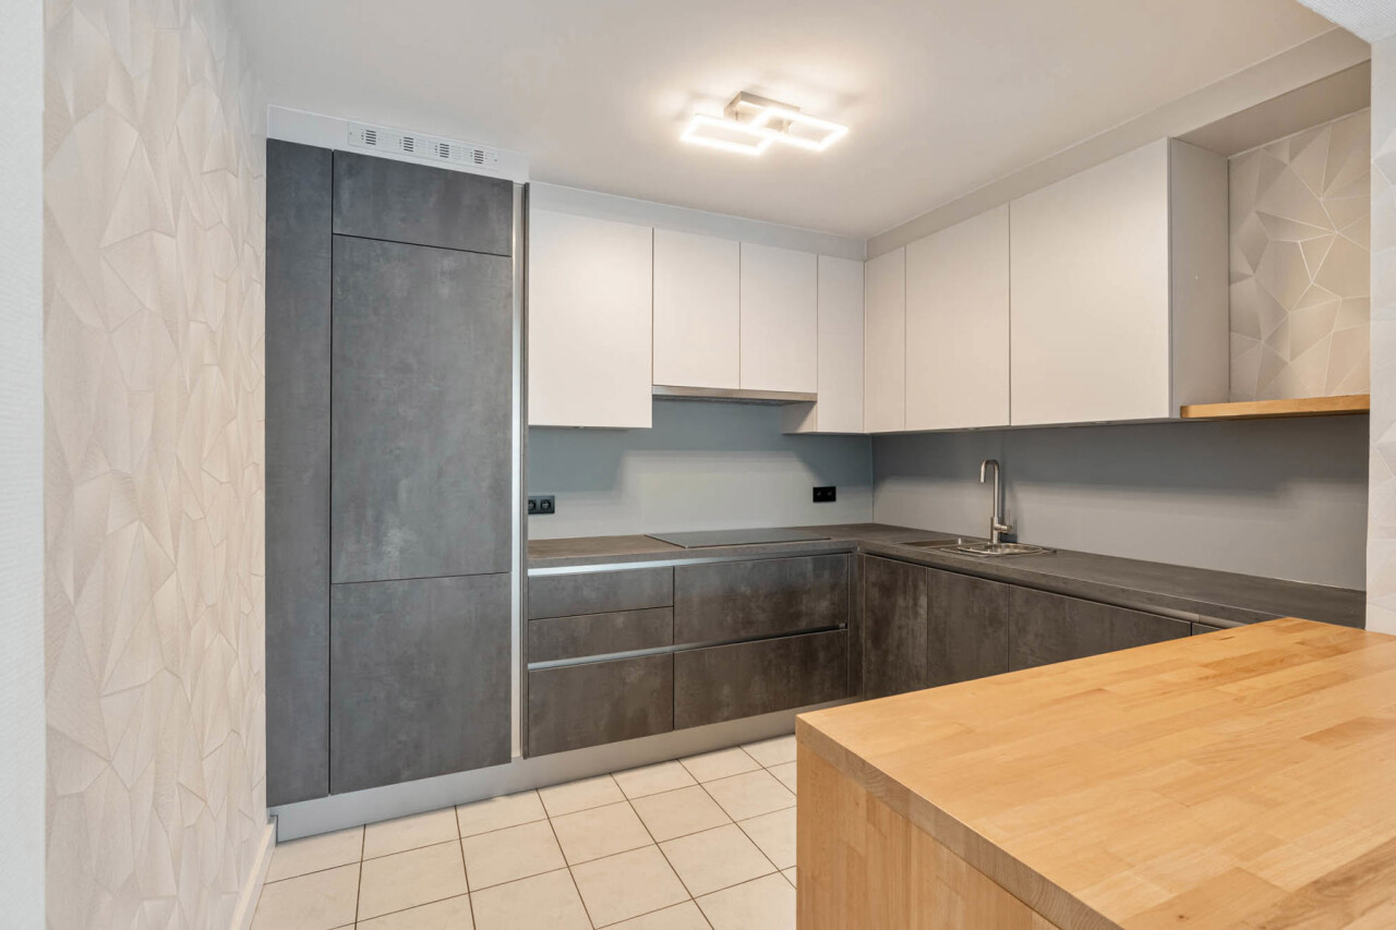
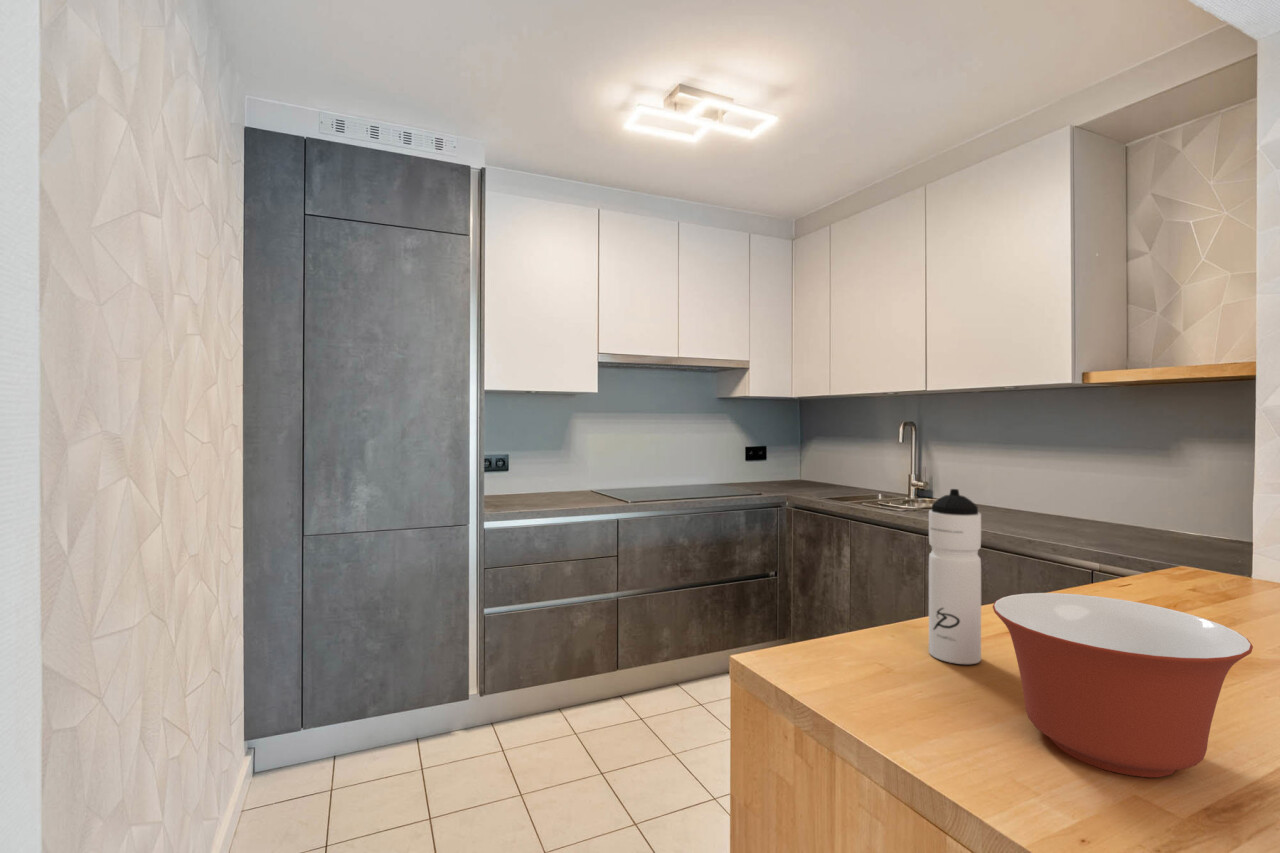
+ water bottle (954, 572)
+ mixing bowl (1109, 684)
